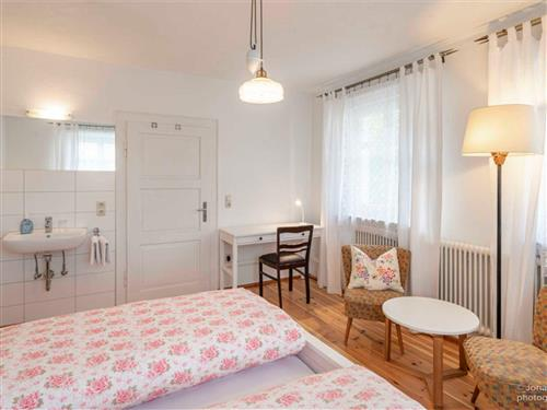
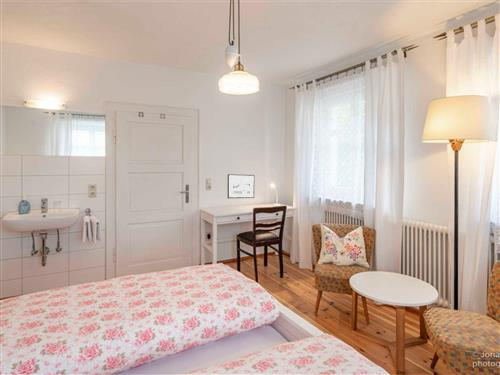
+ picture frame (241, 186)
